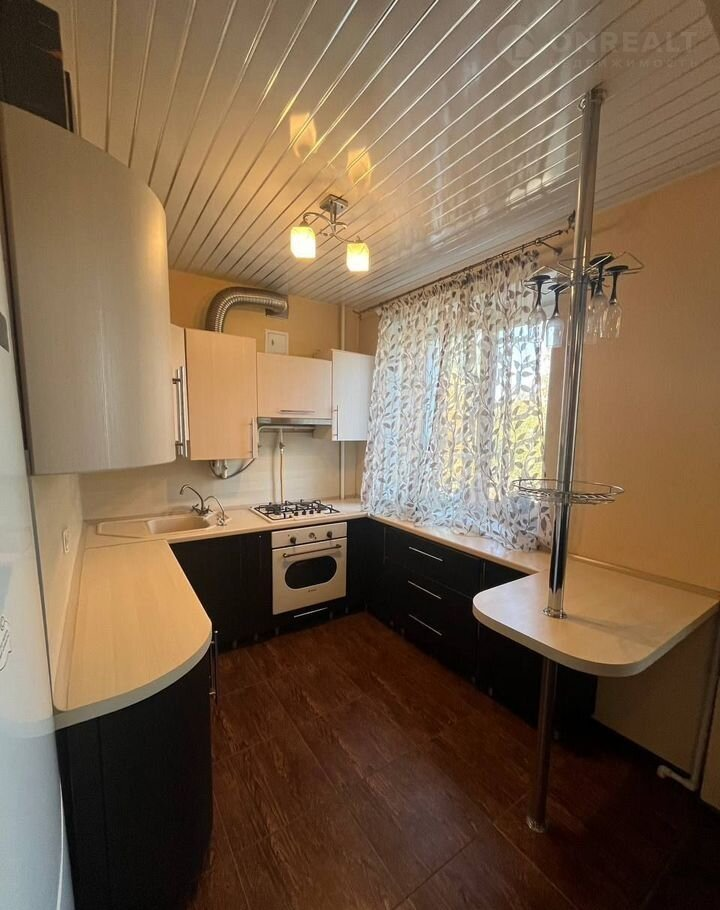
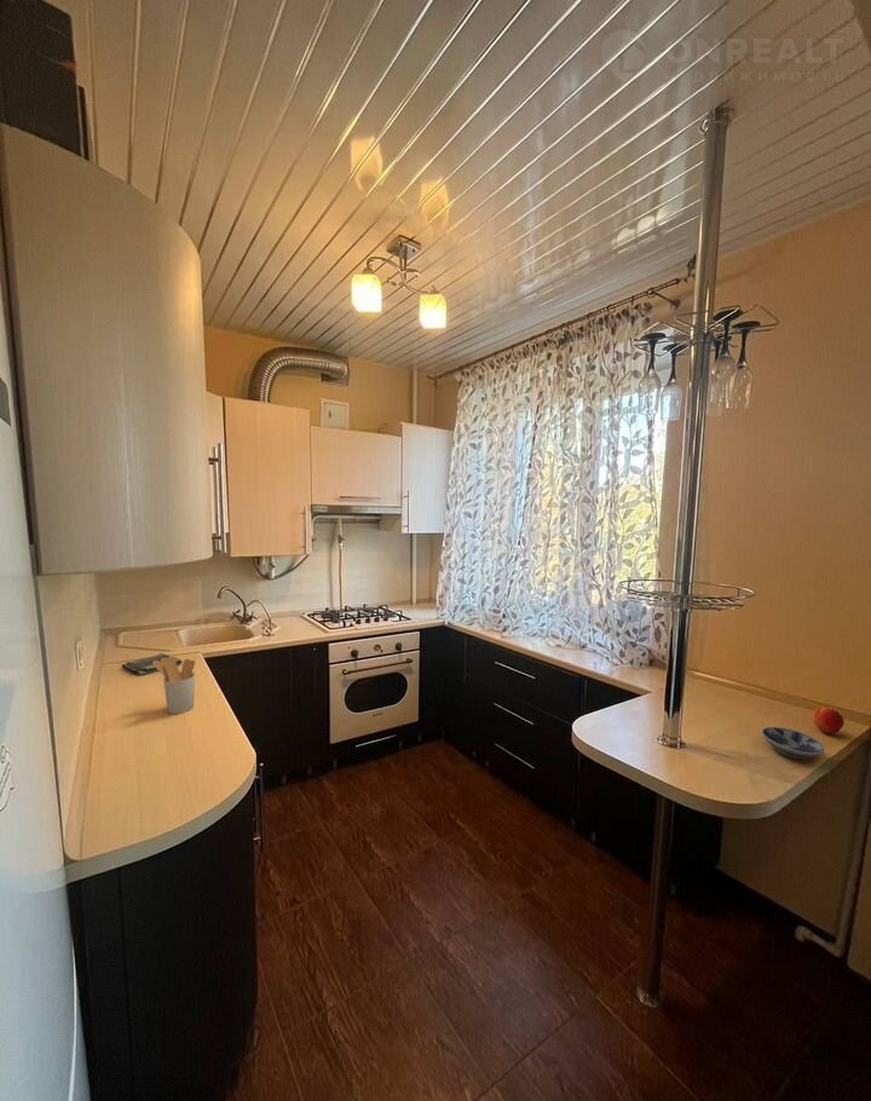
+ dish towel (151, 662)
+ bowl (791, 744)
+ utensil holder (174, 682)
+ peach (827, 720)
